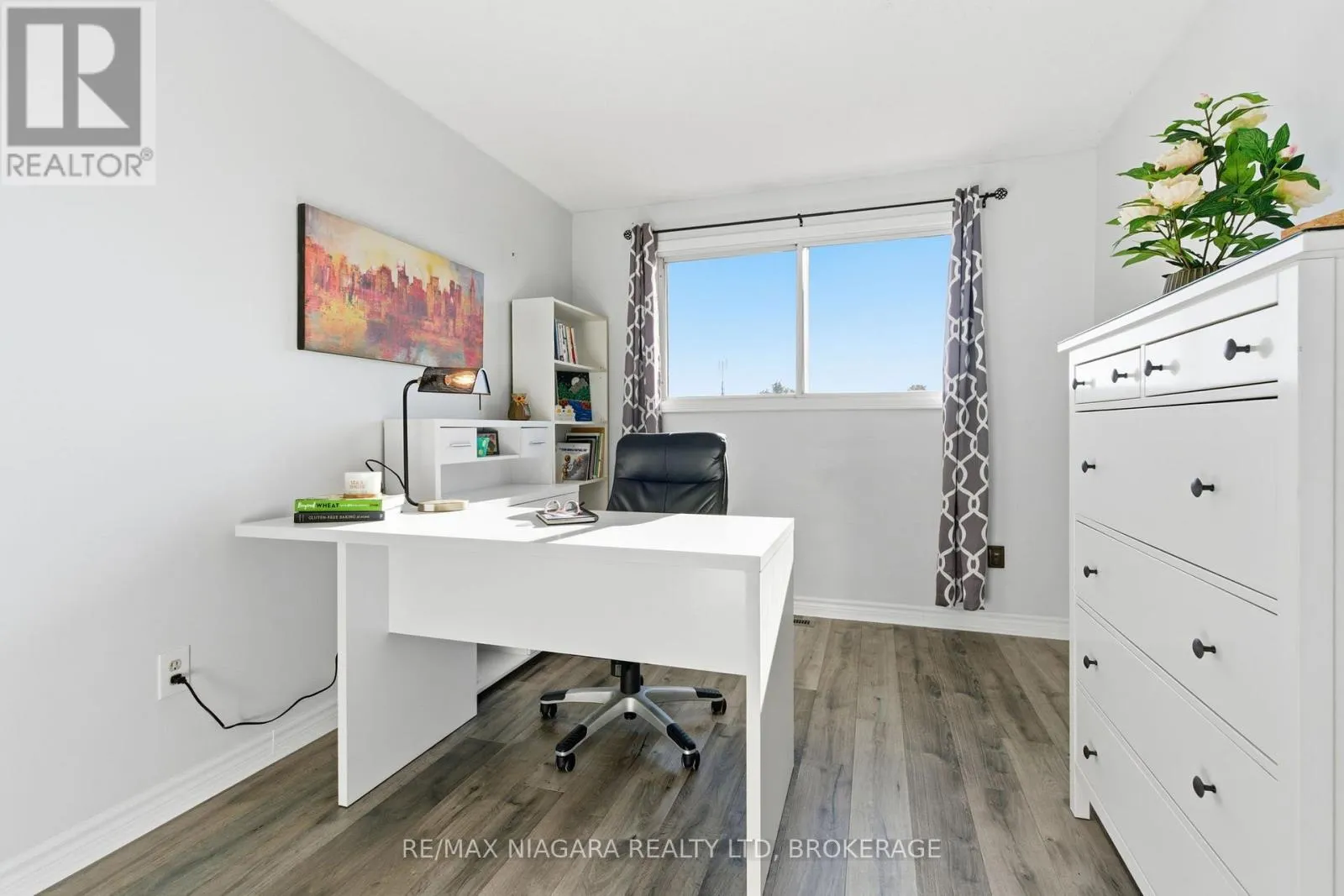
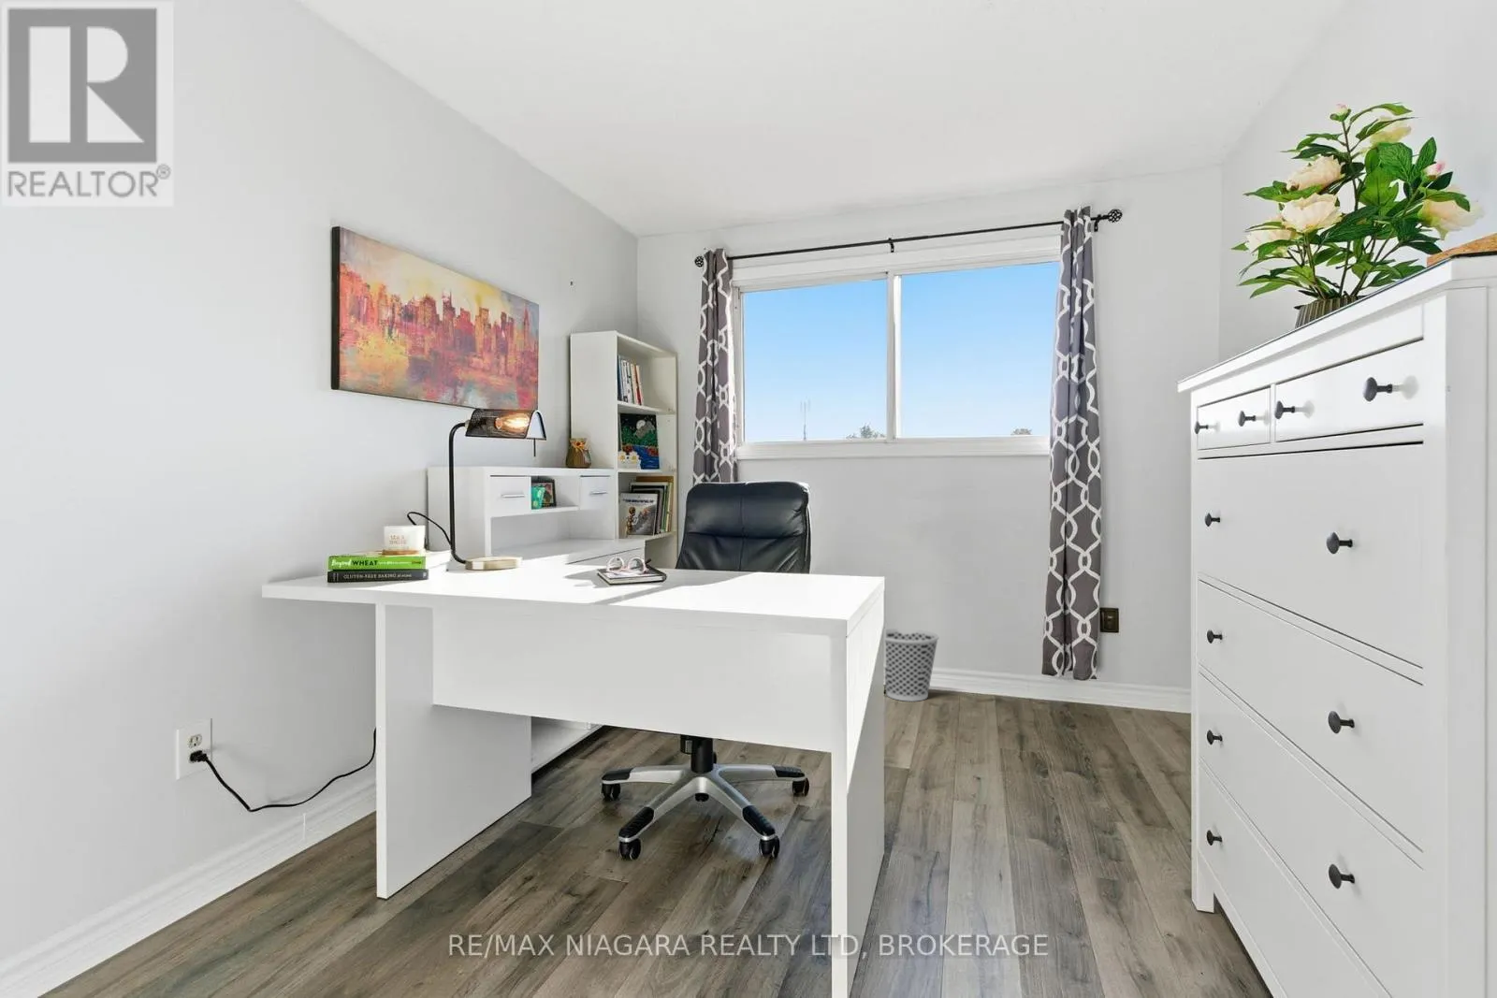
+ wastebasket (907, 664)
